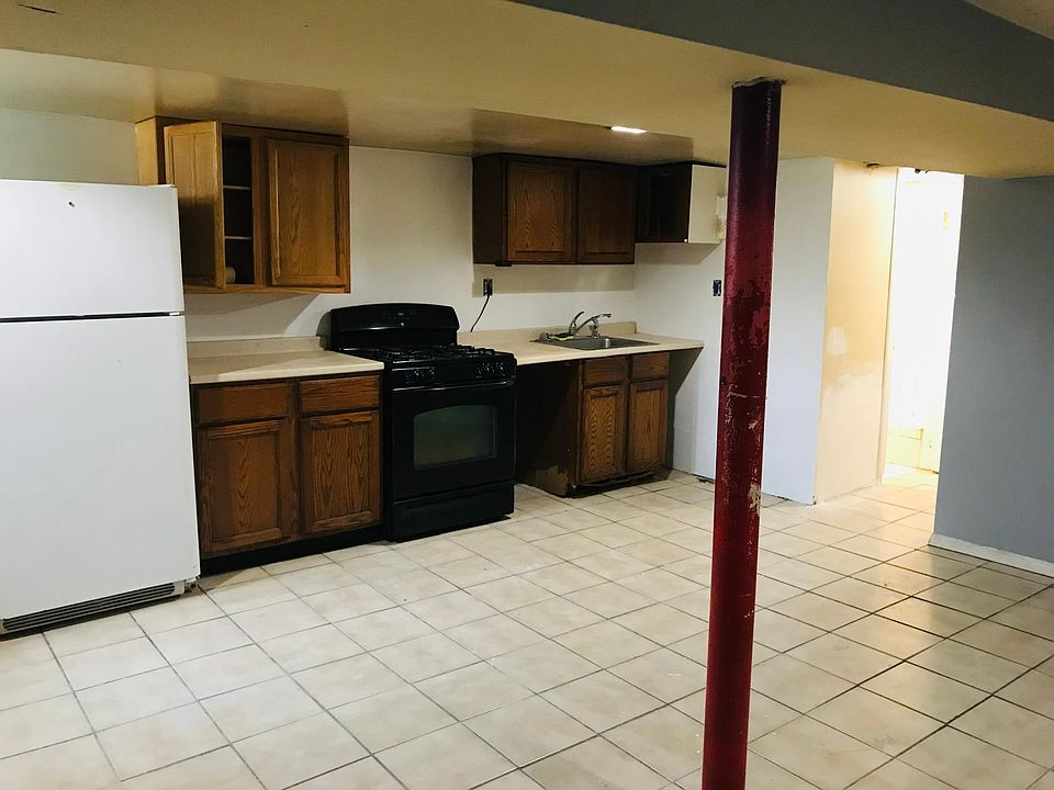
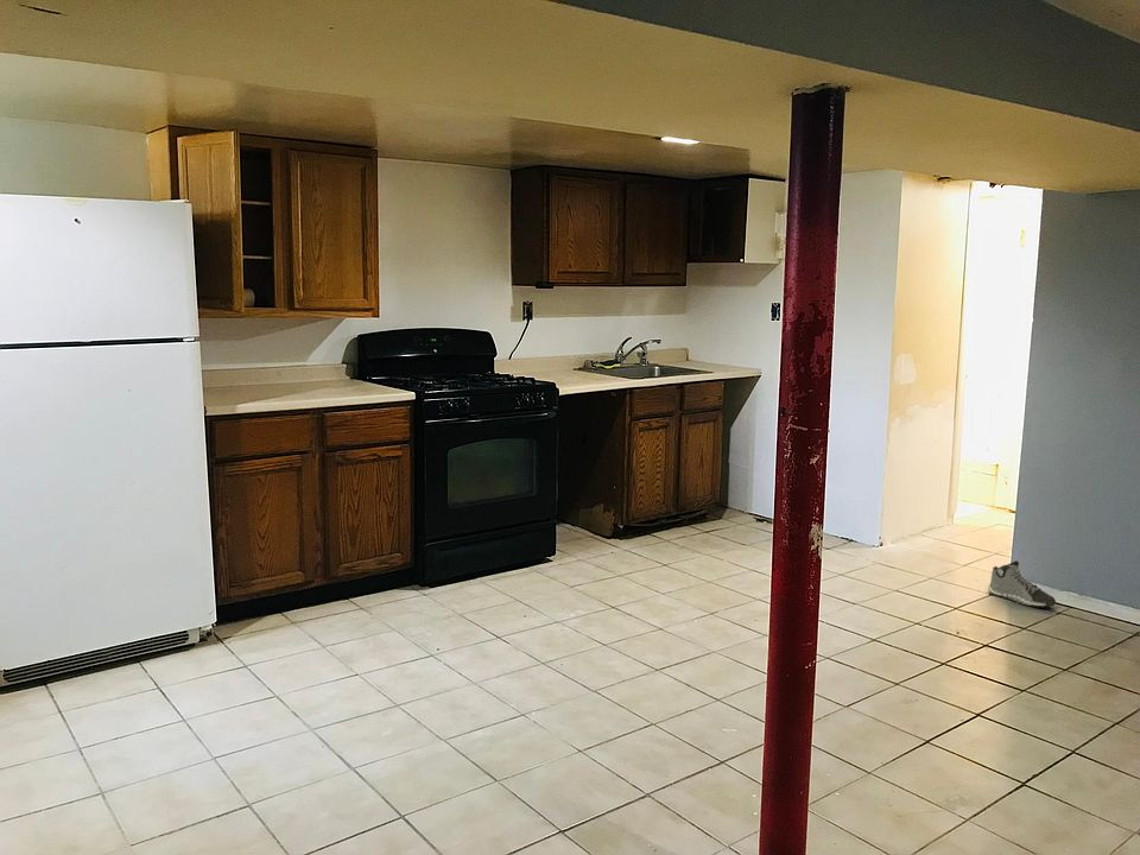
+ sneaker (1021, 581)
